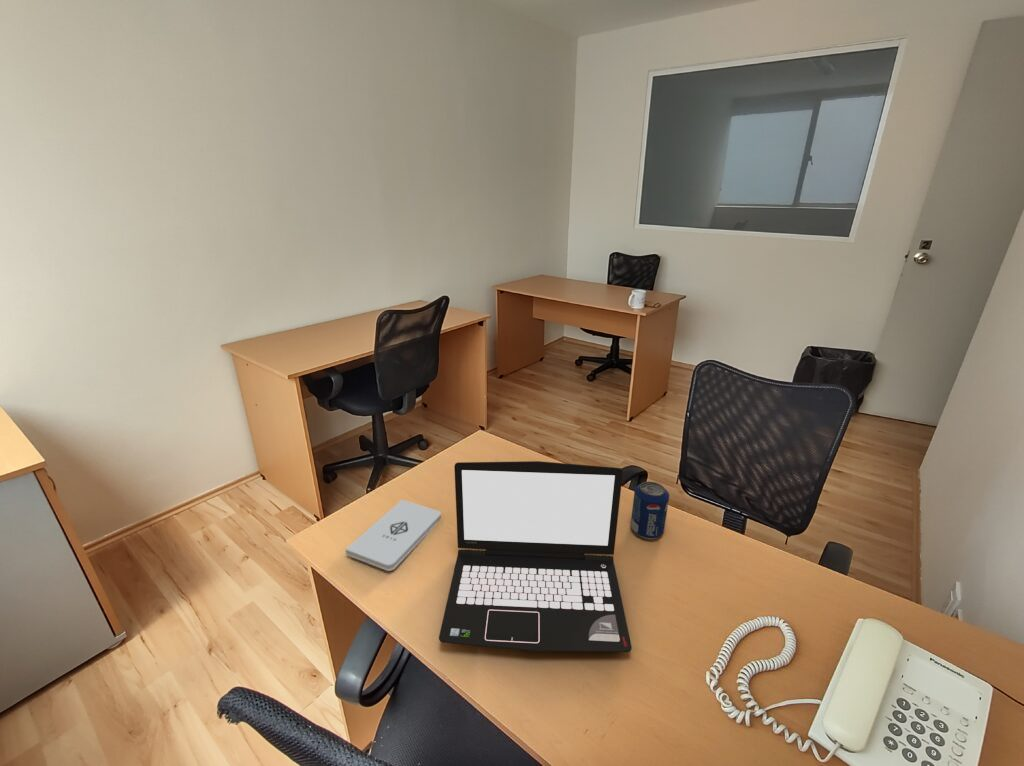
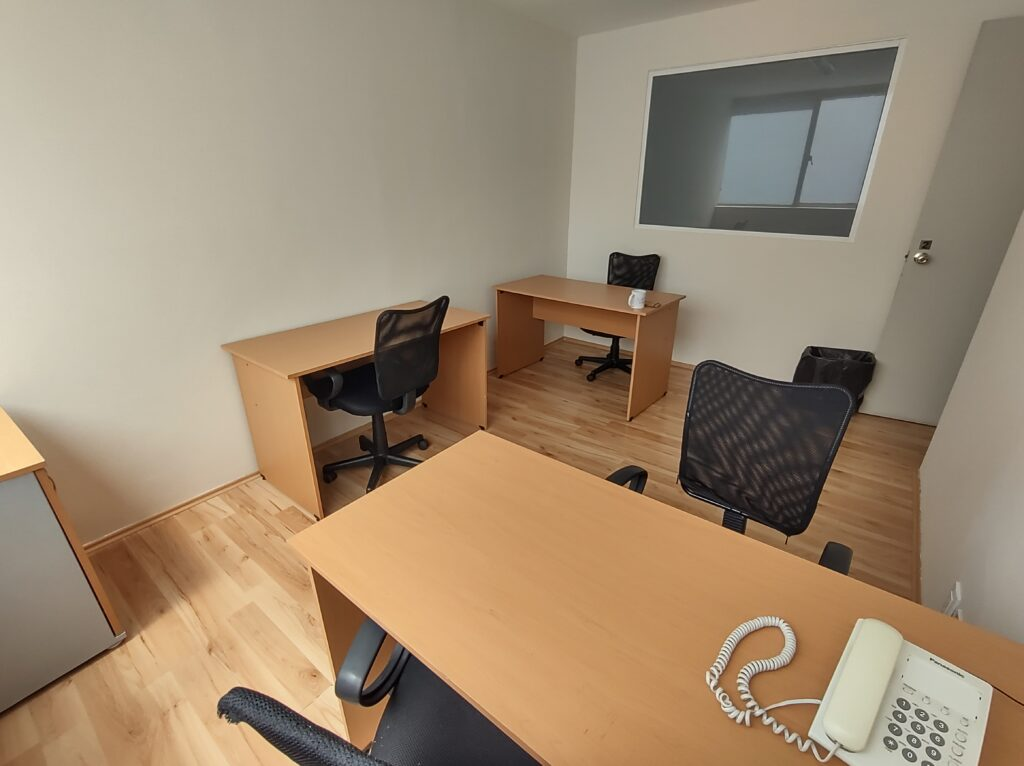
- notepad (397, 532)
- beverage can (649, 509)
- laptop (536, 550)
